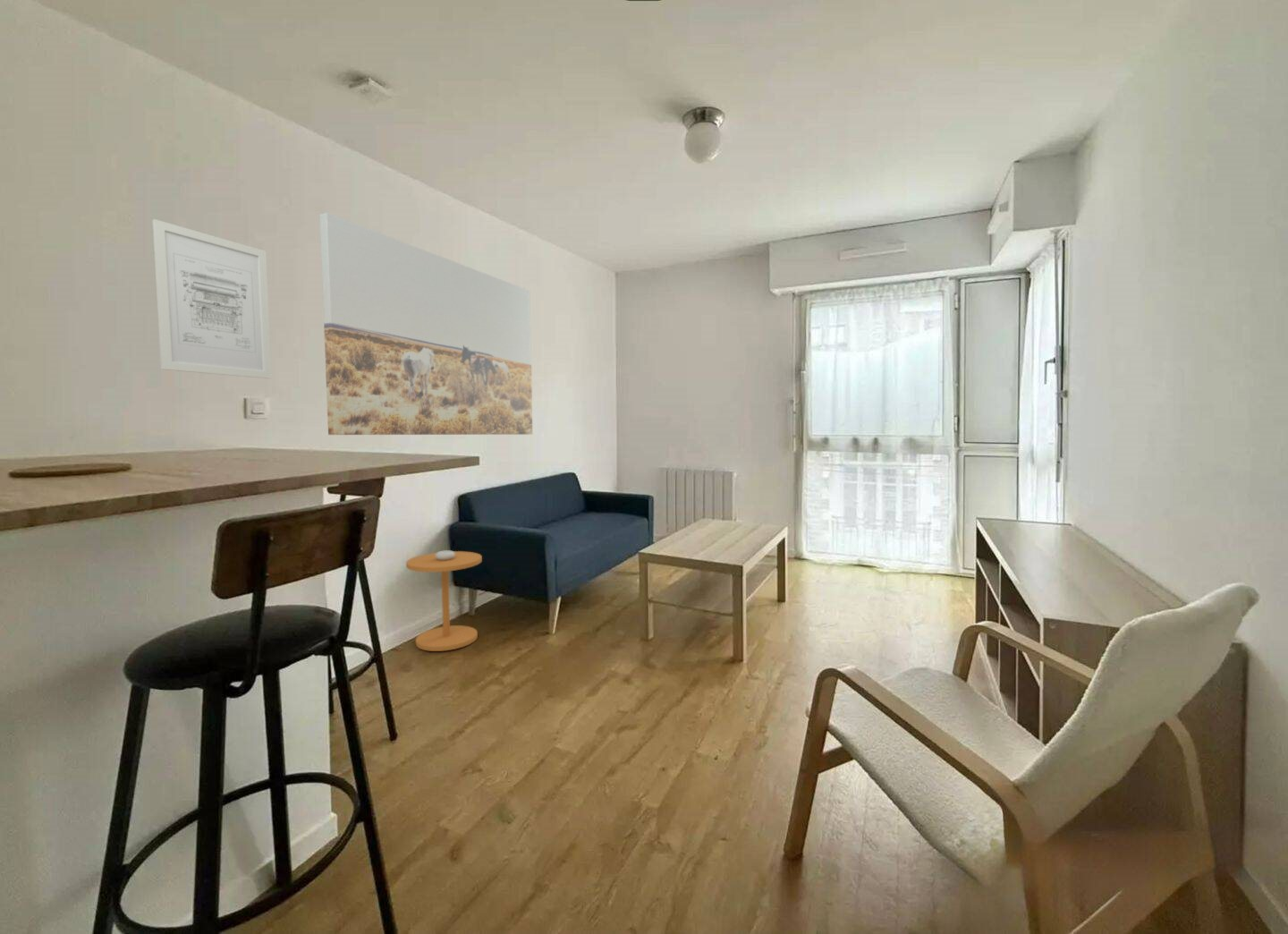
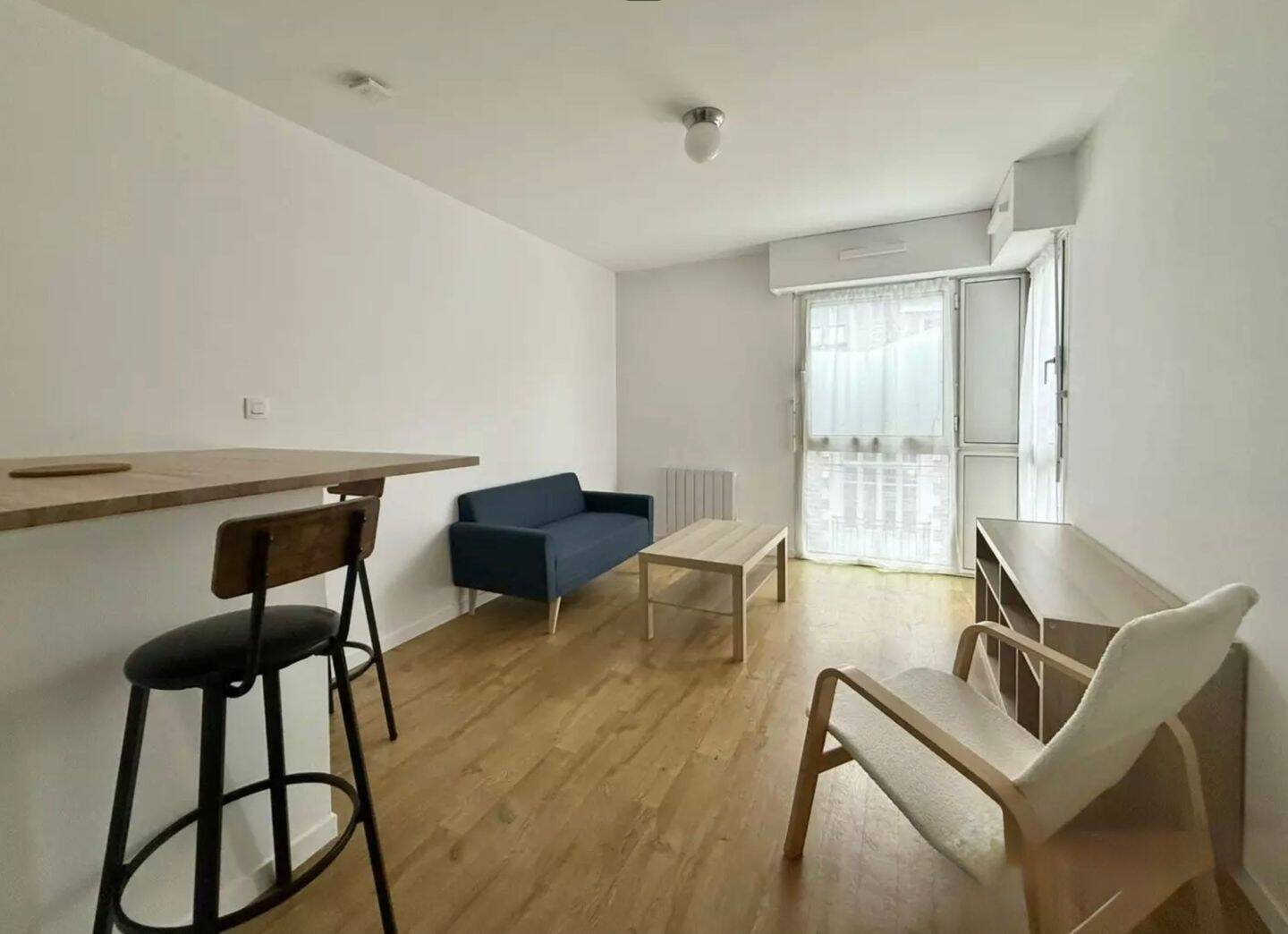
- wall art (449, 348)
- wall art (216, 305)
- side table (445, 596)
